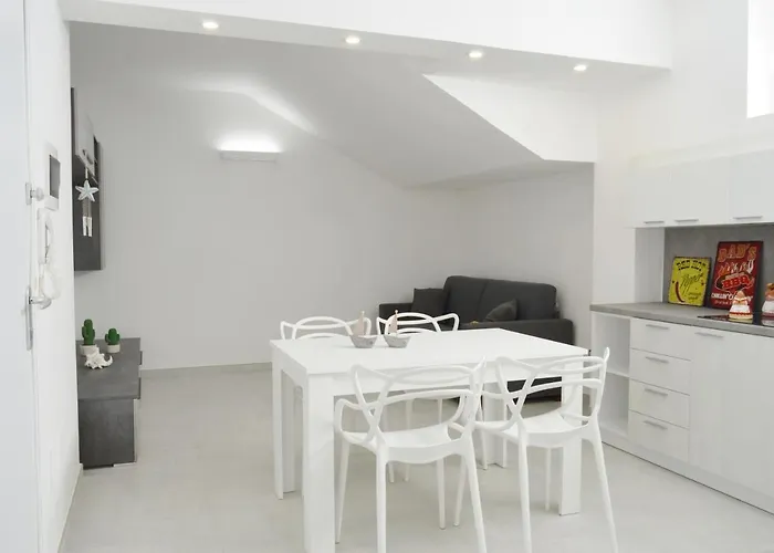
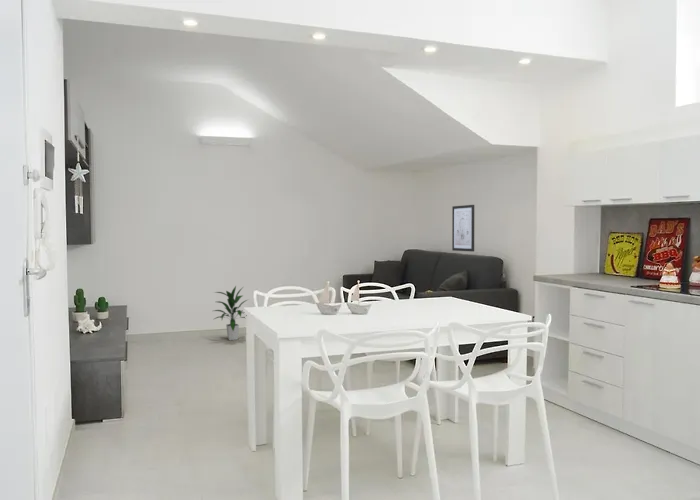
+ indoor plant (231, 312)
+ wall art (463, 228)
